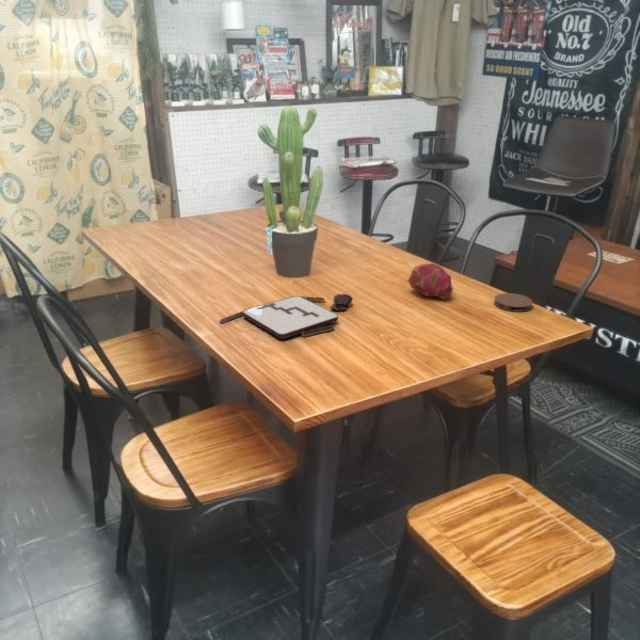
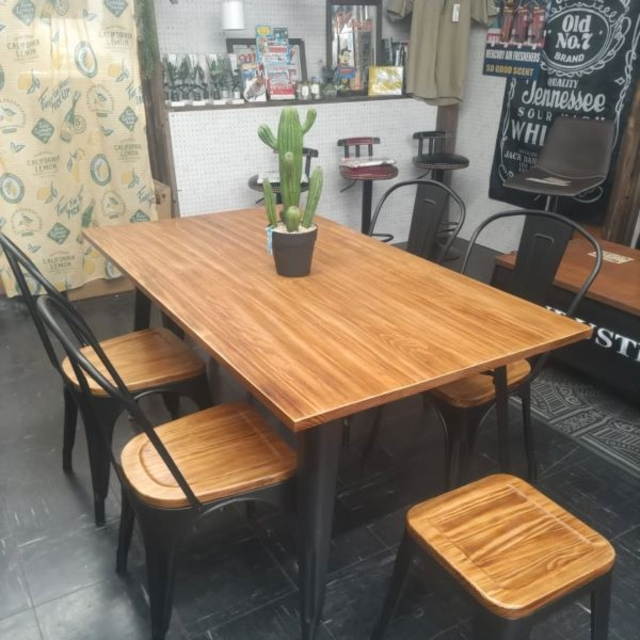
- fruit (430, 279)
- board game (298, 313)
- coaster (513, 302)
